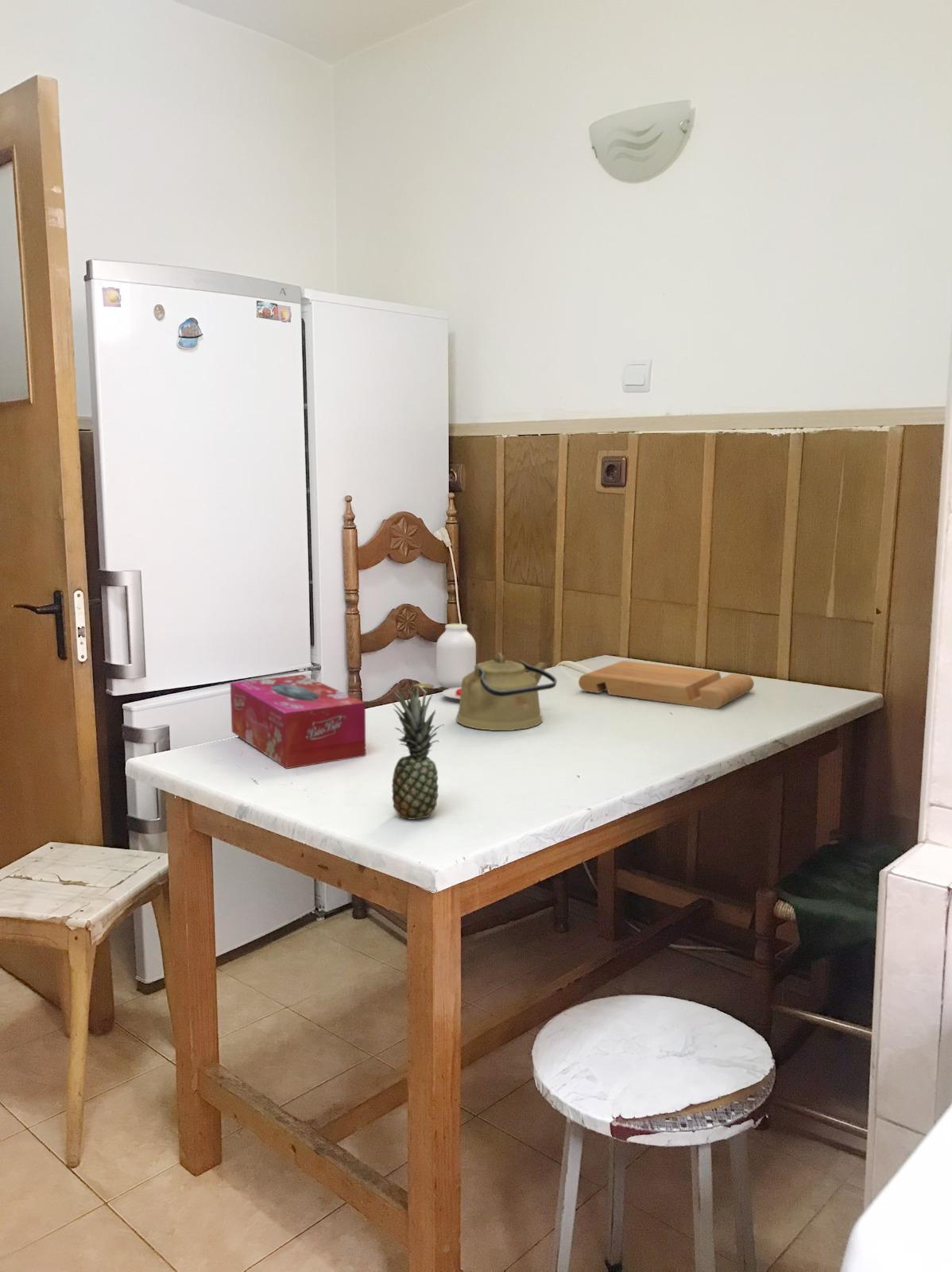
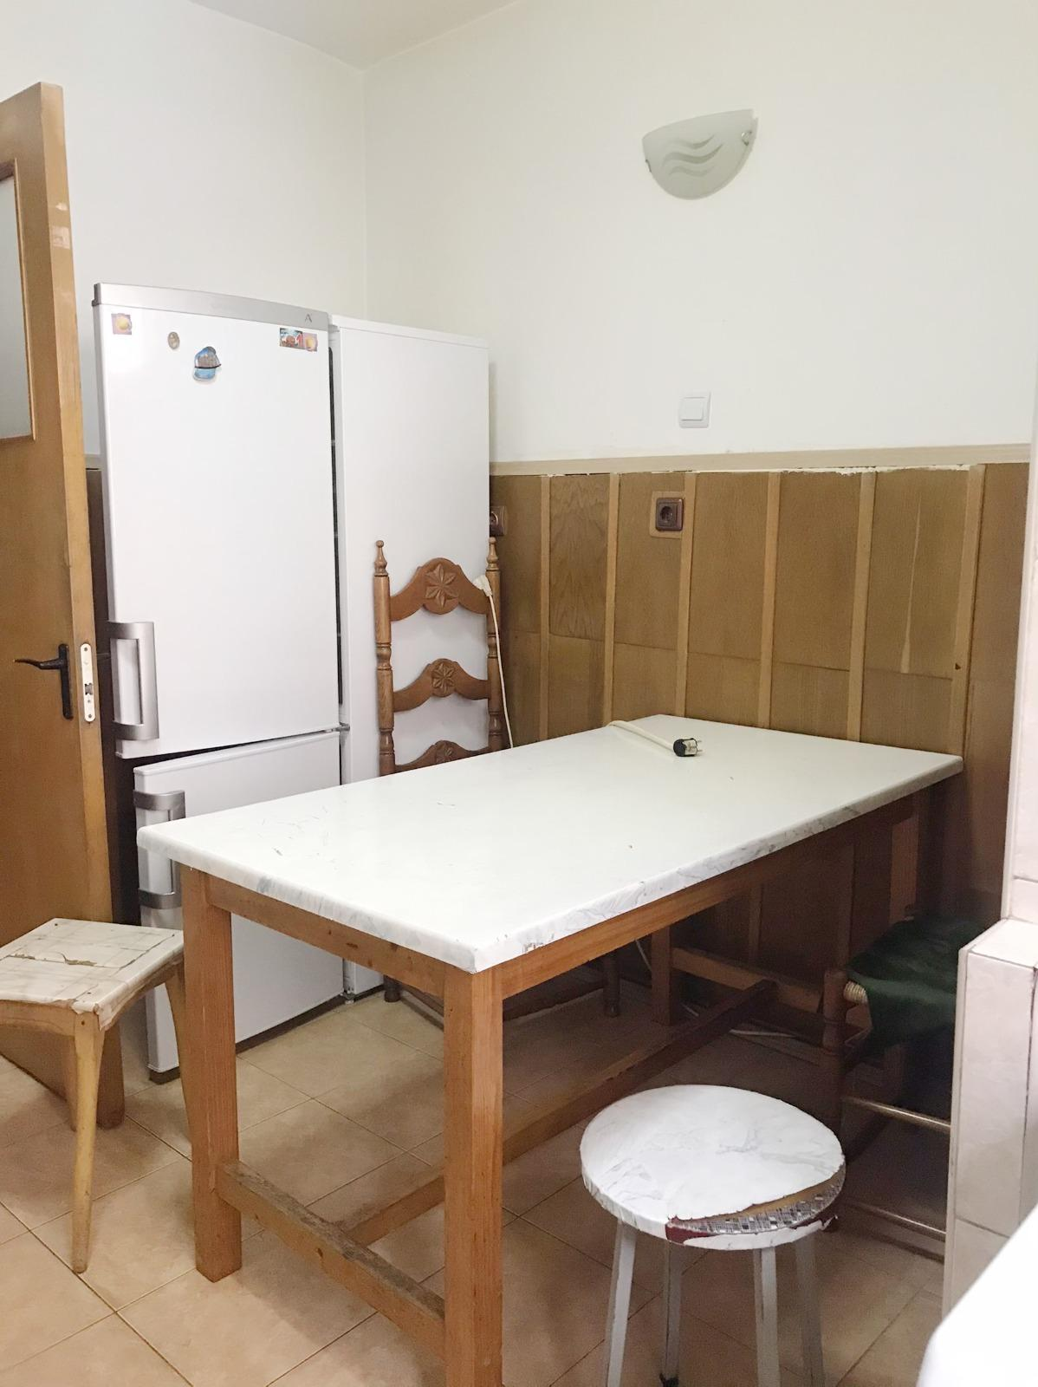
- kettle (508, 685)
- jar (458, 661)
- cutting board (666, 683)
- fruit (414, 747)
- tissue box (295, 718)
